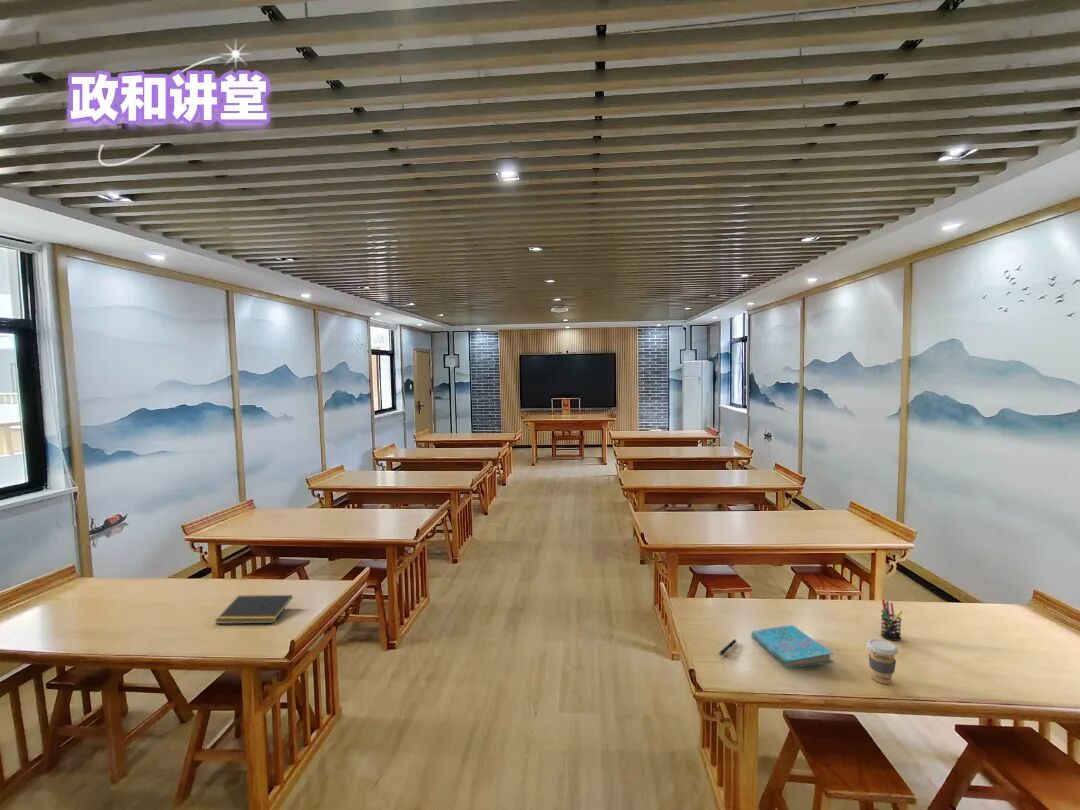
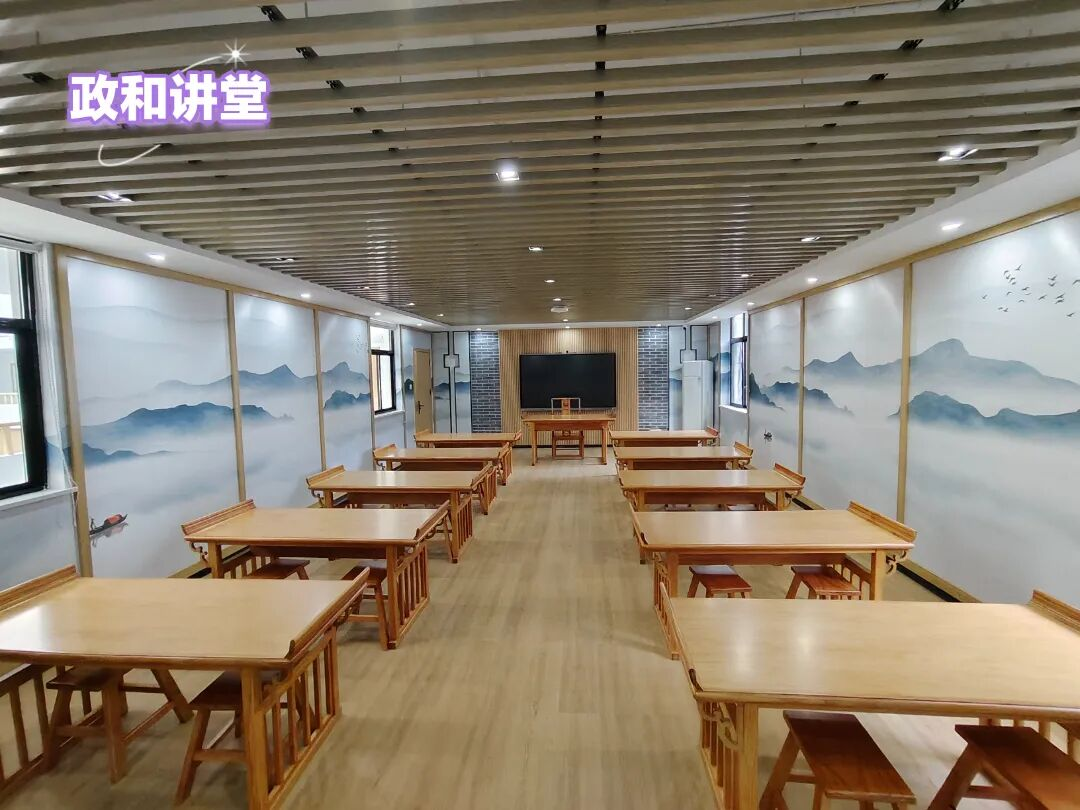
- notepad (255, 608)
- cover (790, 644)
- pen holder (888, 619)
- pen (728, 646)
- coffee cup (881, 661)
